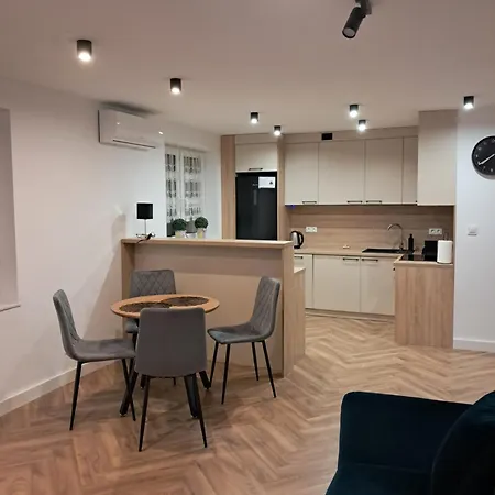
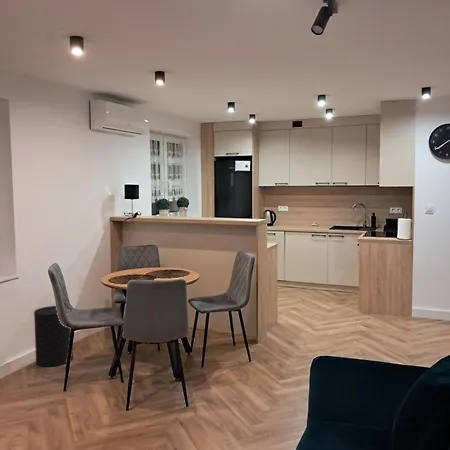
+ waste bin (53, 335)
